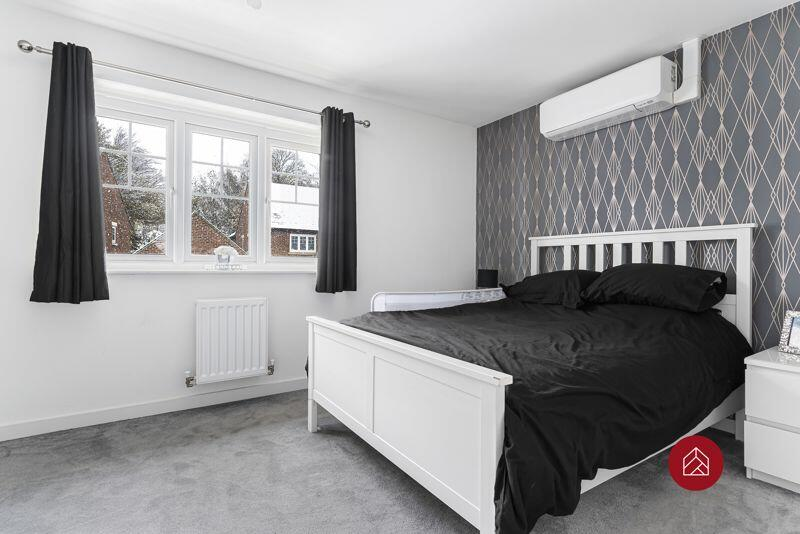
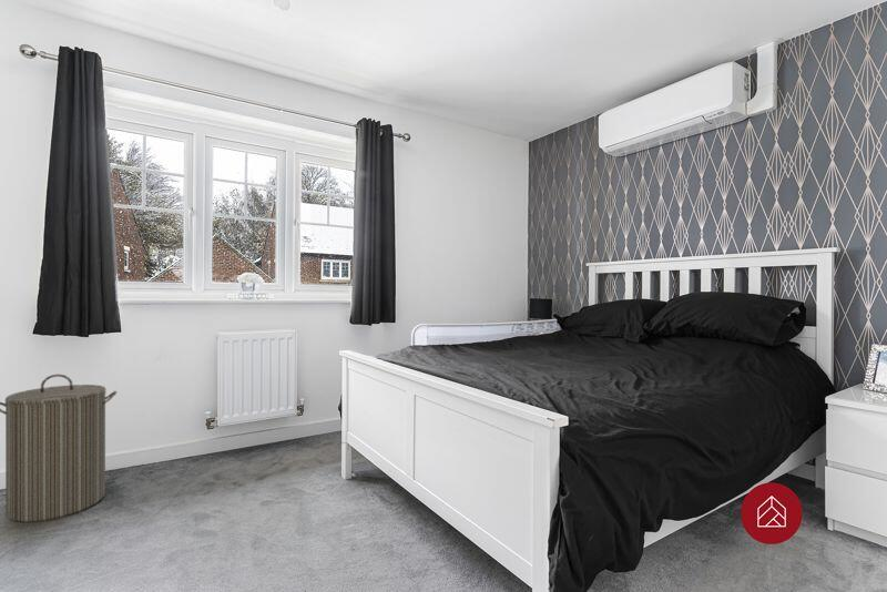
+ laundry hamper (58, 439)
